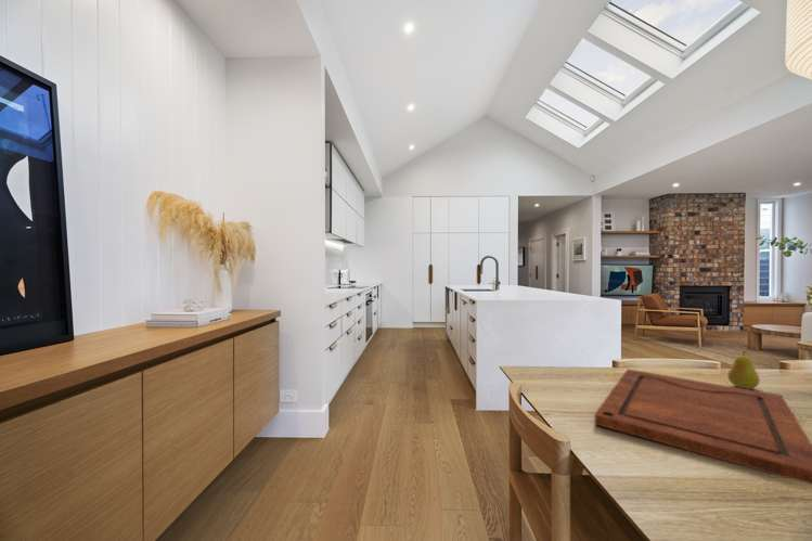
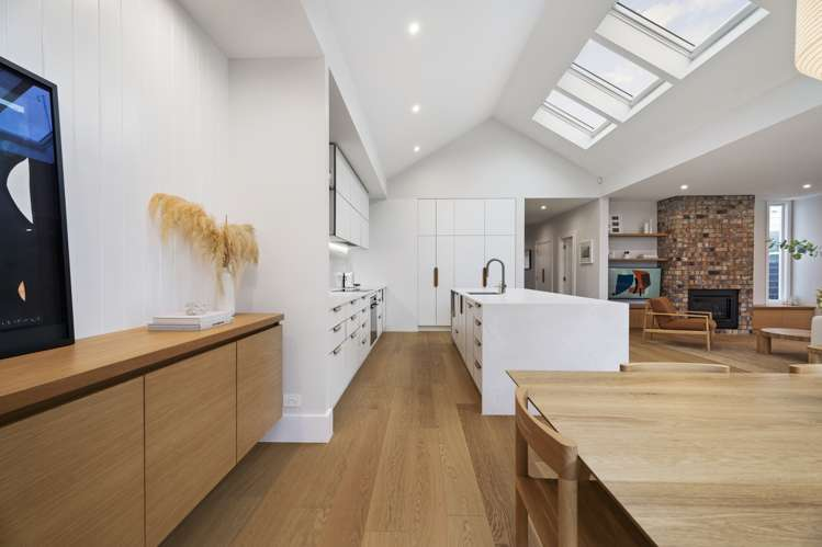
- fruit (743, 369)
- cutting board (694, 409)
